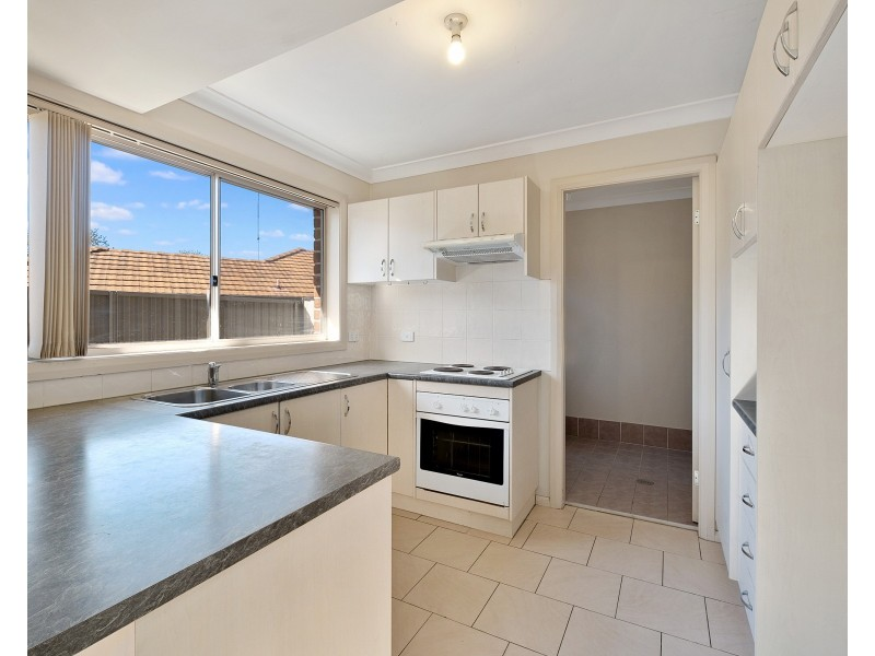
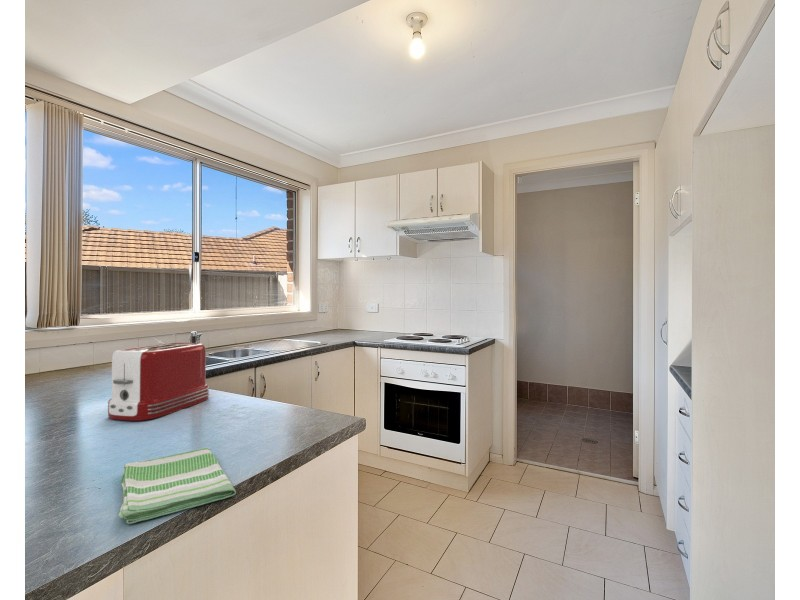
+ dish towel (174, 479)
+ toaster (162, 376)
